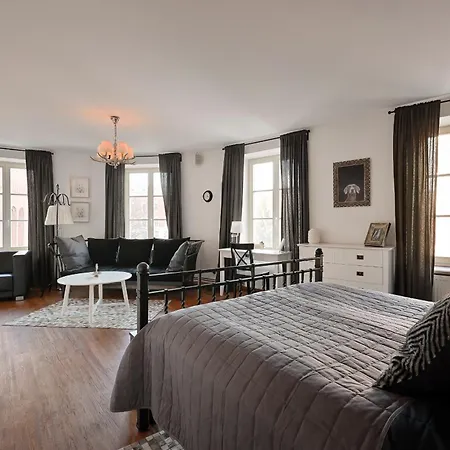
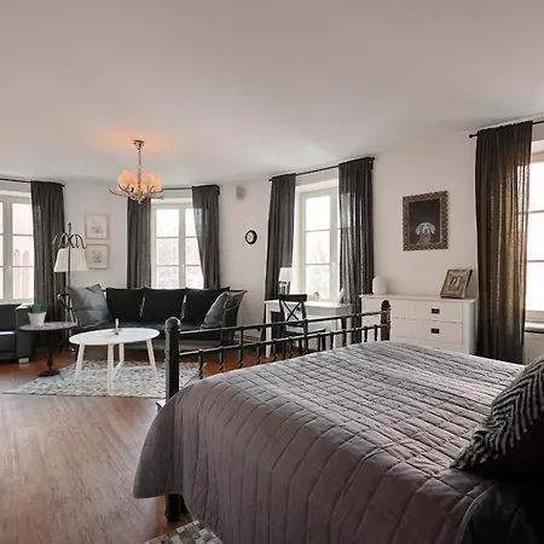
+ potted plant (37, 313)
+ side table (50, 349)
